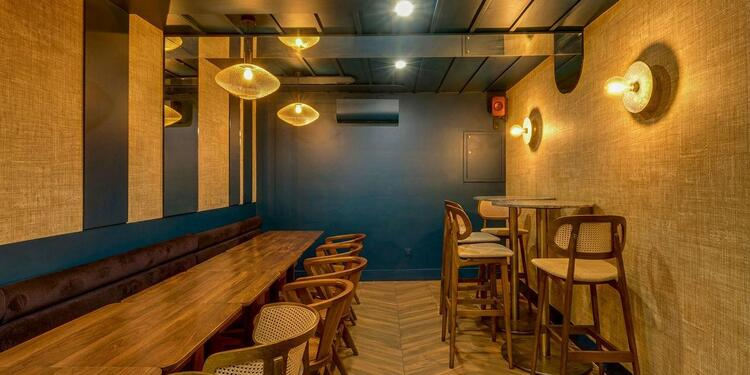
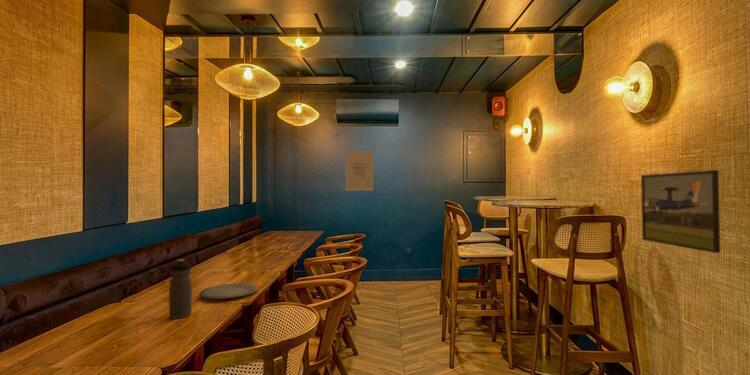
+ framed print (675, 209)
+ water bottle (180, 287)
+ wall art (359, 171)
+ plate (229, 291)
